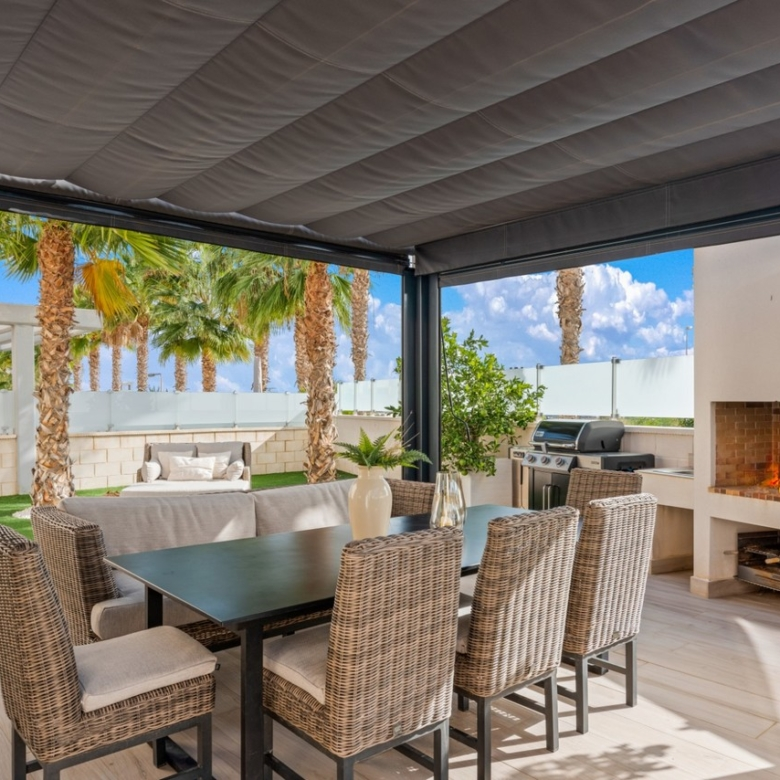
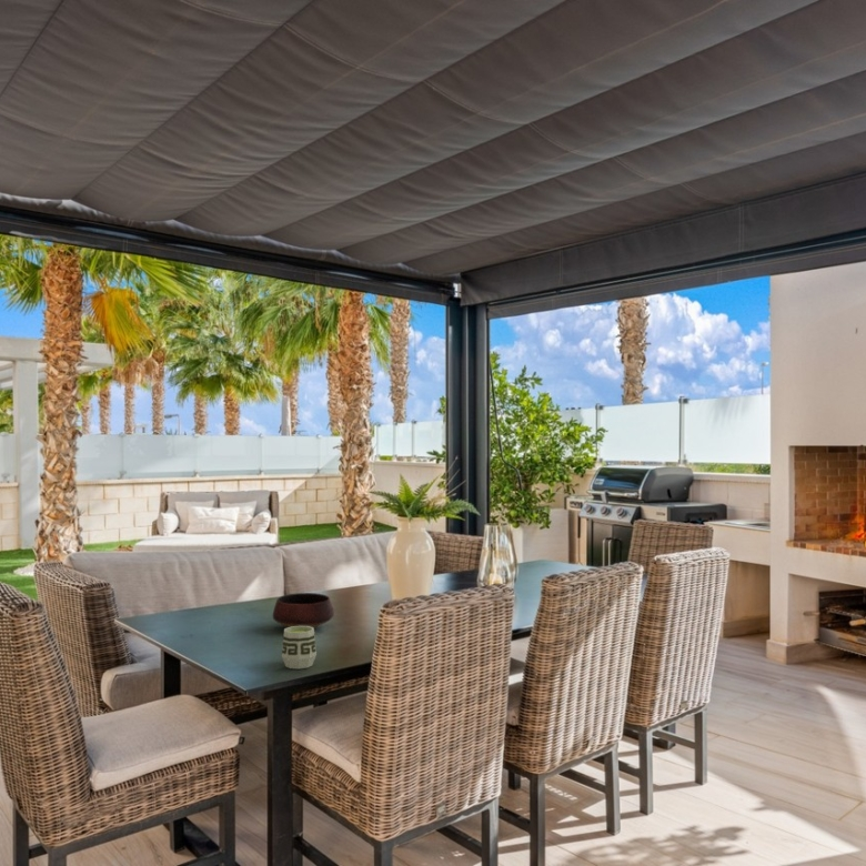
+ cup (299, 646)
+ bowl (303, 612)
